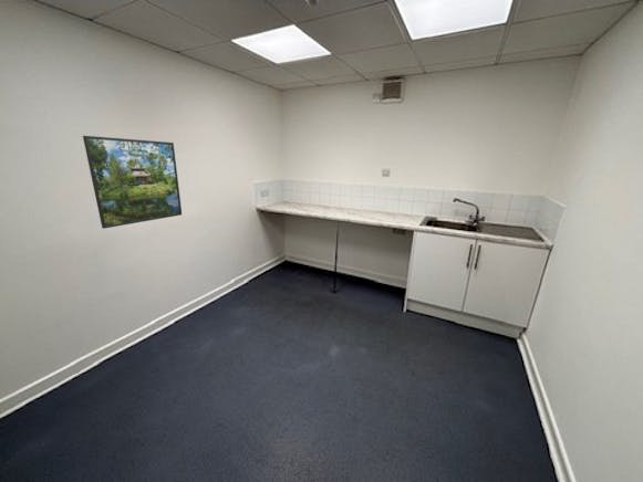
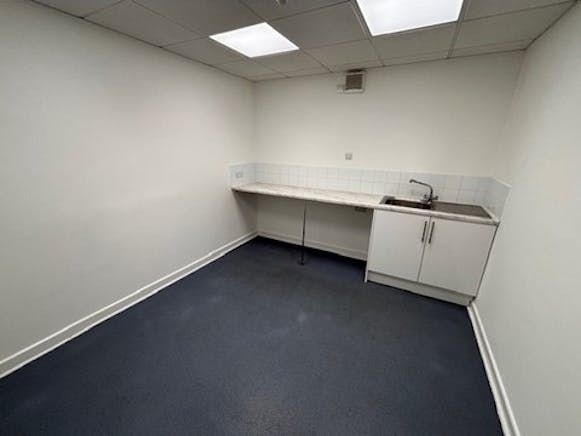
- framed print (141, 181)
